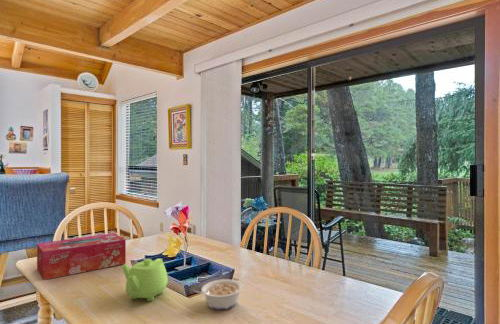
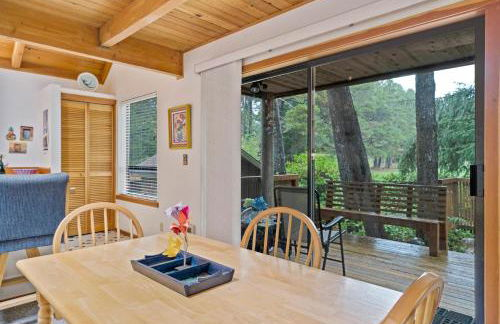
- legume (221, 294)
- tissue box (82, 253)
- teapot (142, 277)
